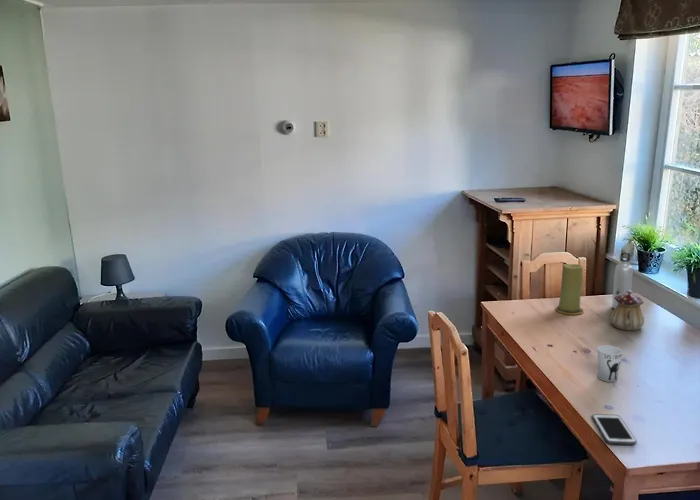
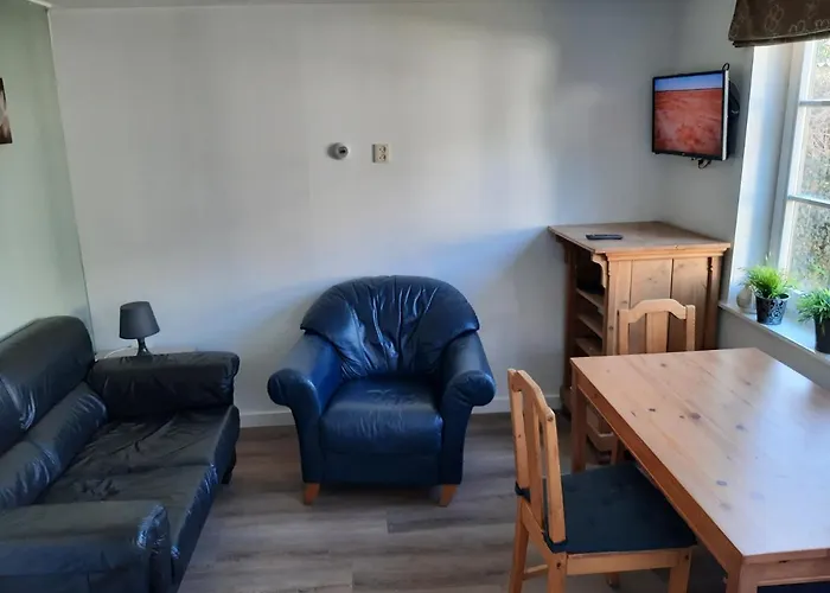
- cell phone (613, 429)
- water bottle (623, 280)
- candle (571, 287)
- teapot (628, 308)
- cup (608, 364)
